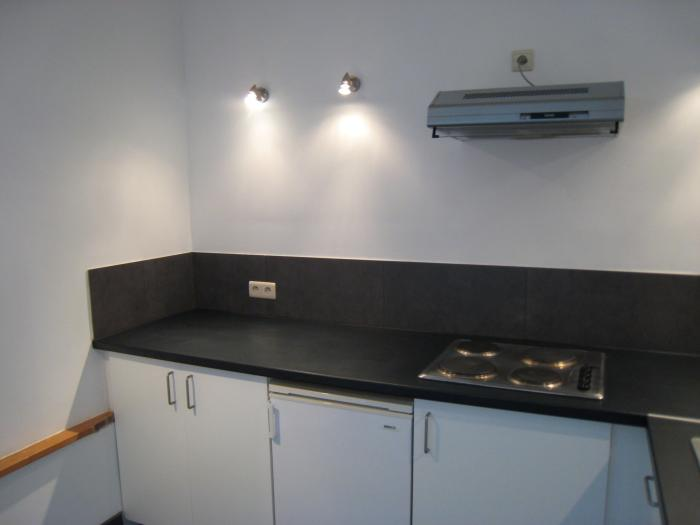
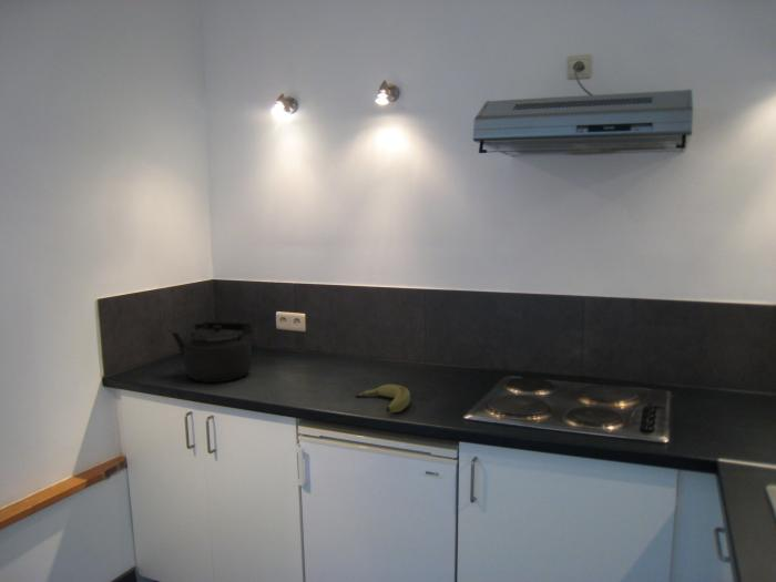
+ banana (381, 395)
+ kettle (216, 349)
